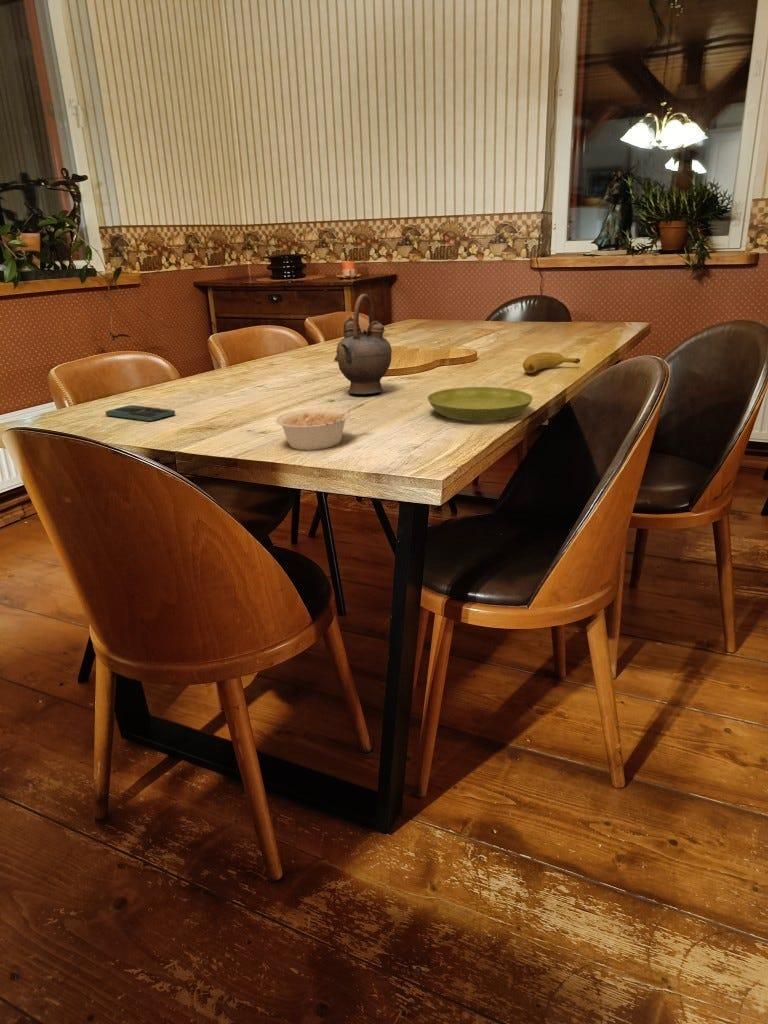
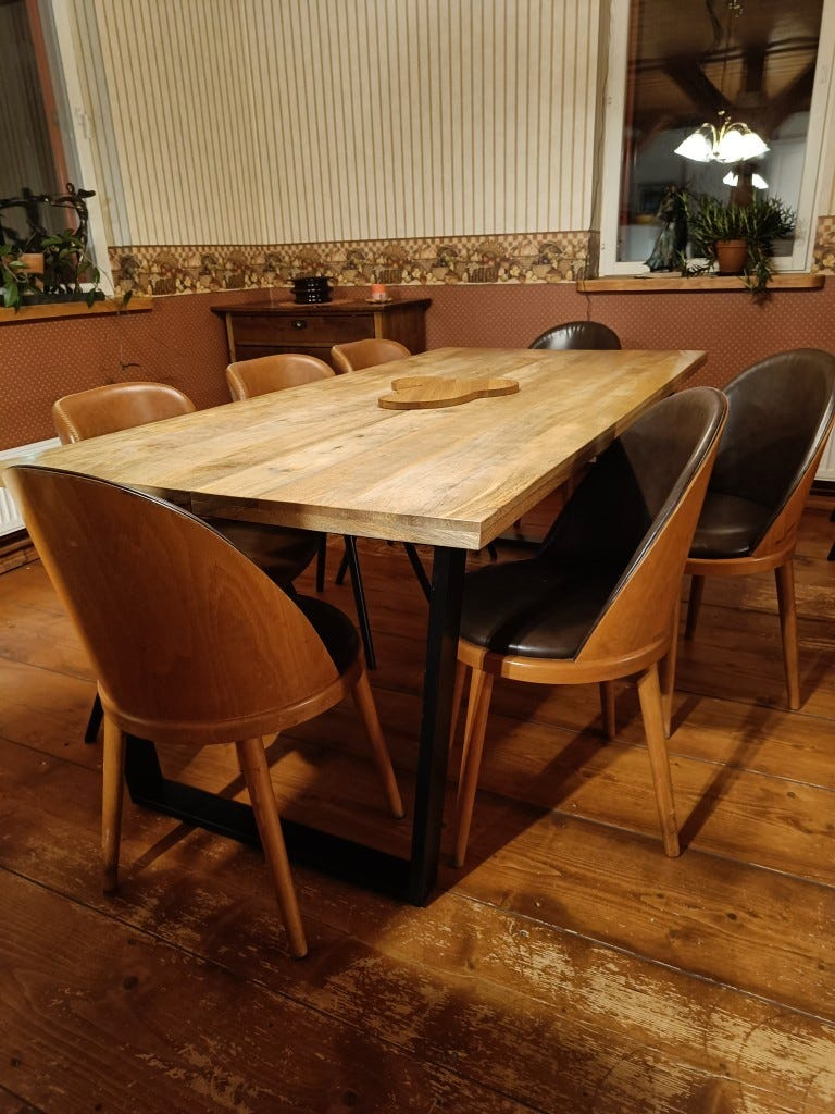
- saucer (479, 404)
- legume (316, 426)
- smartphone (140, 412)
- teapot (360, 345)
- banana (546, 363)
